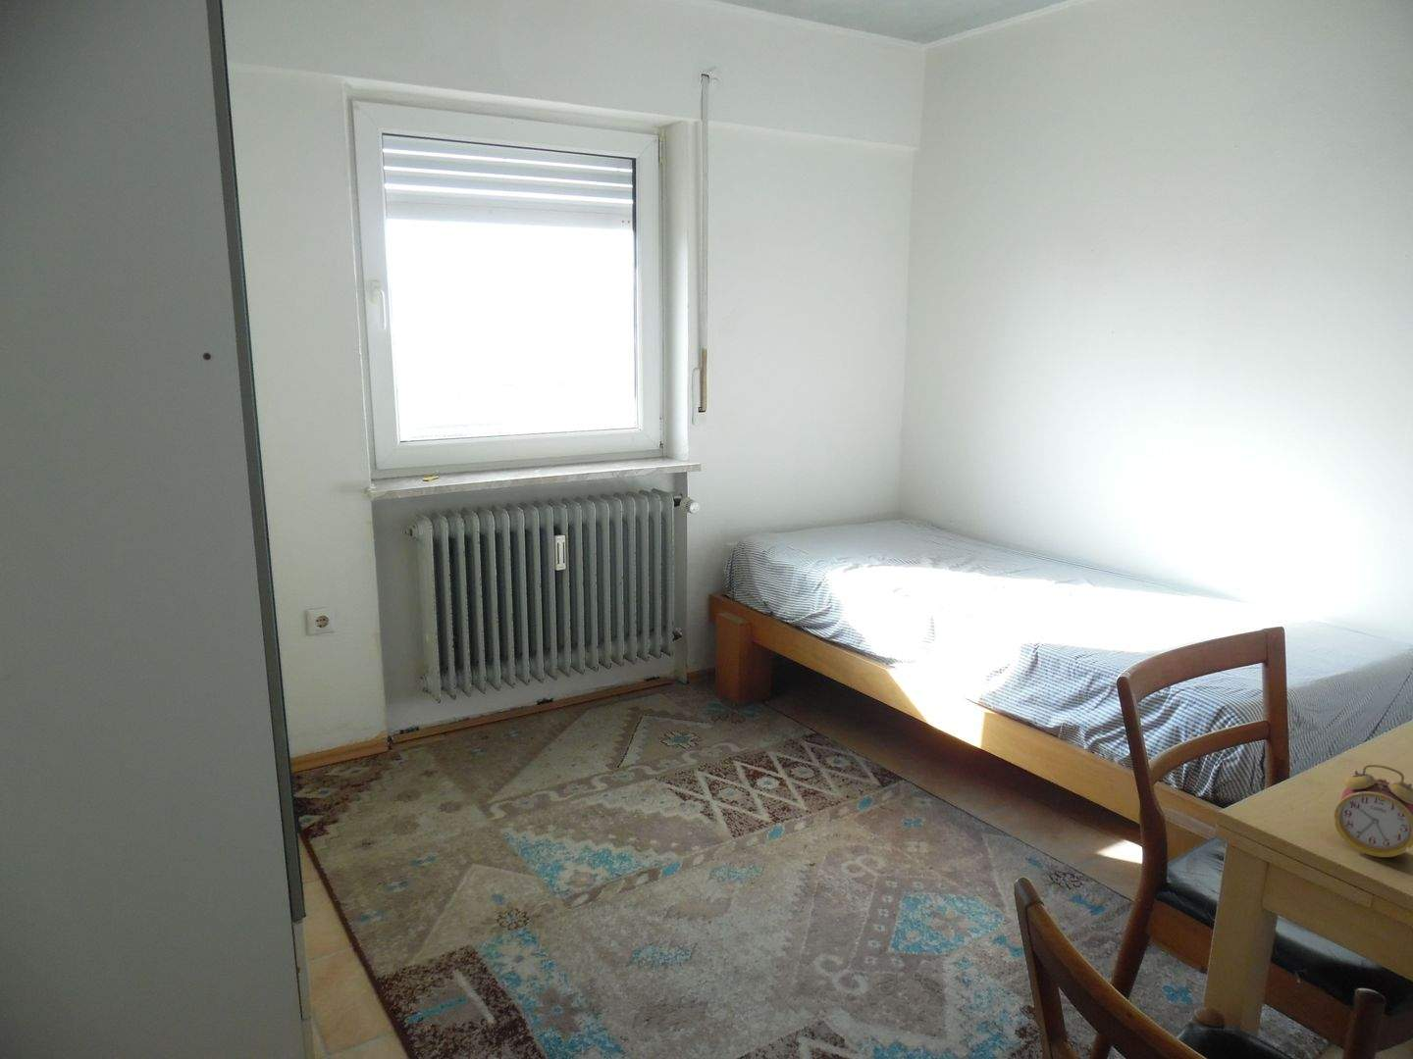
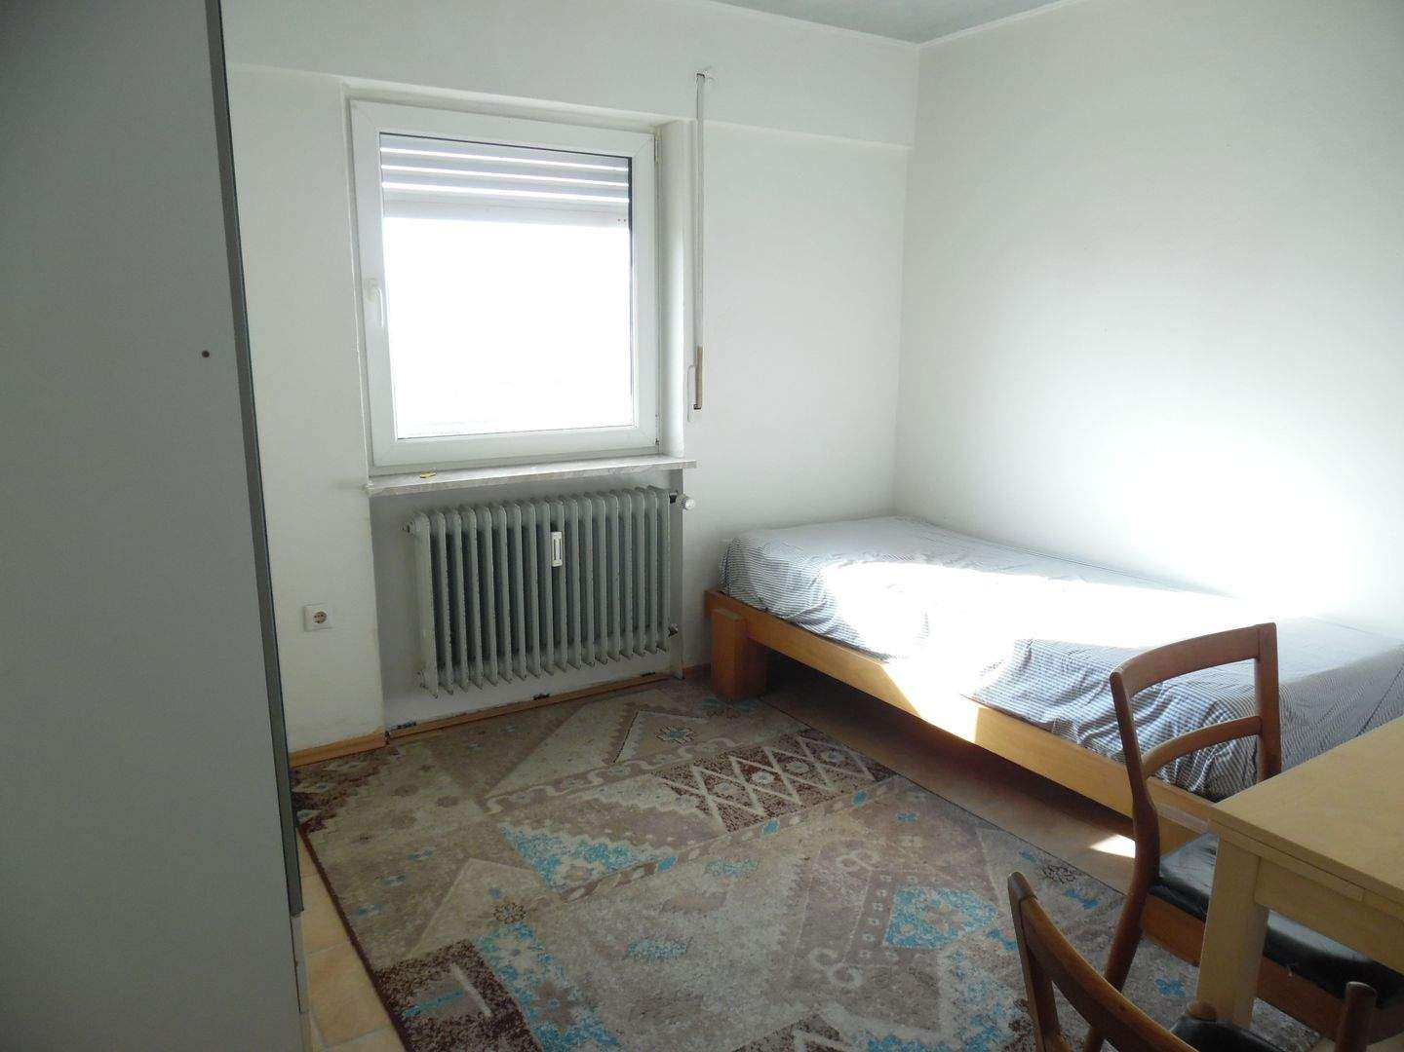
- alarm clock (1377, 805)
